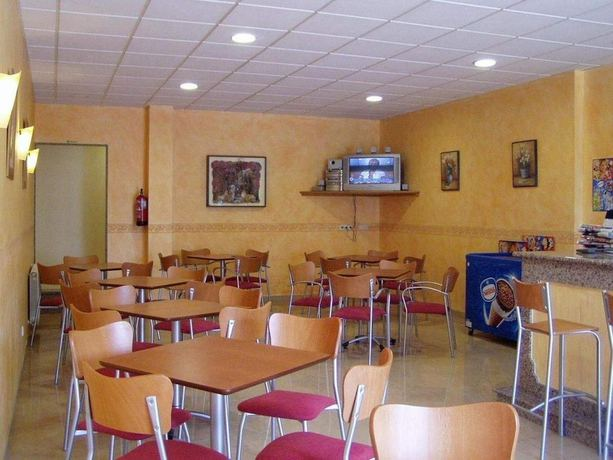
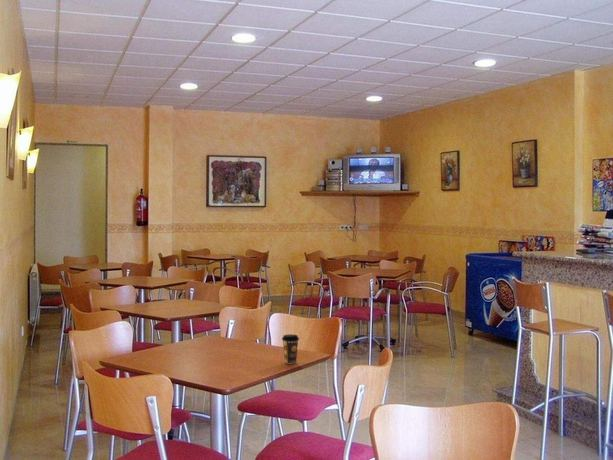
+ coffee cup (290, 348)
